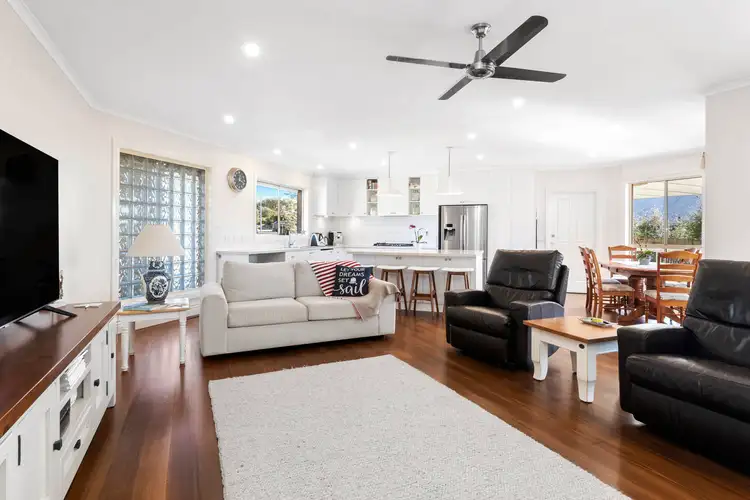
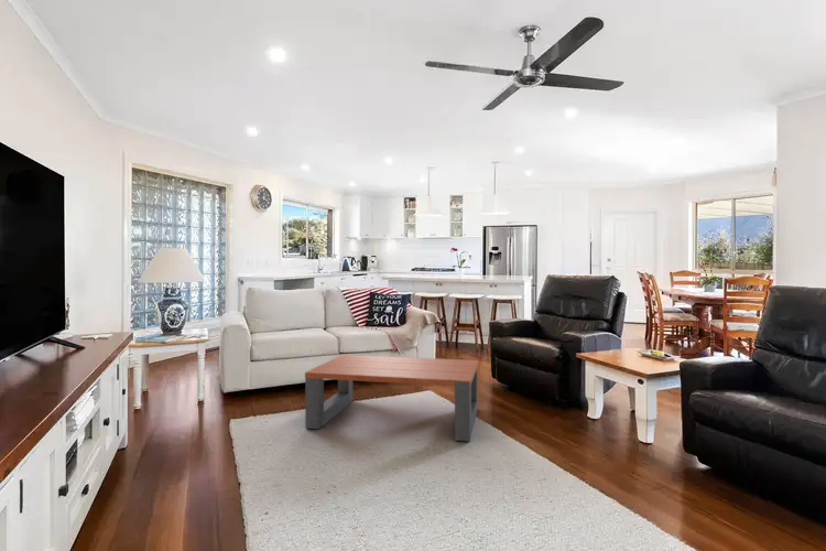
+ coffee table (396, 382)
